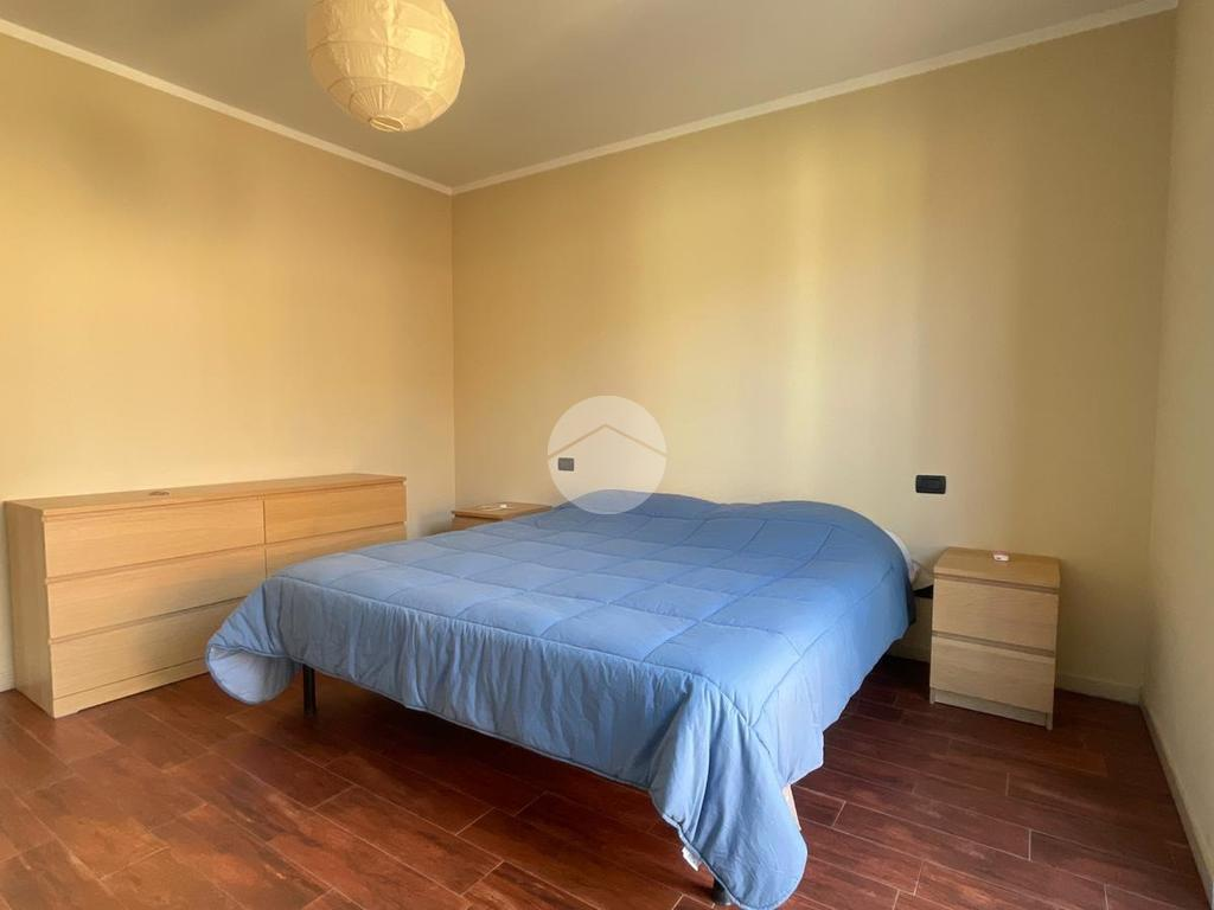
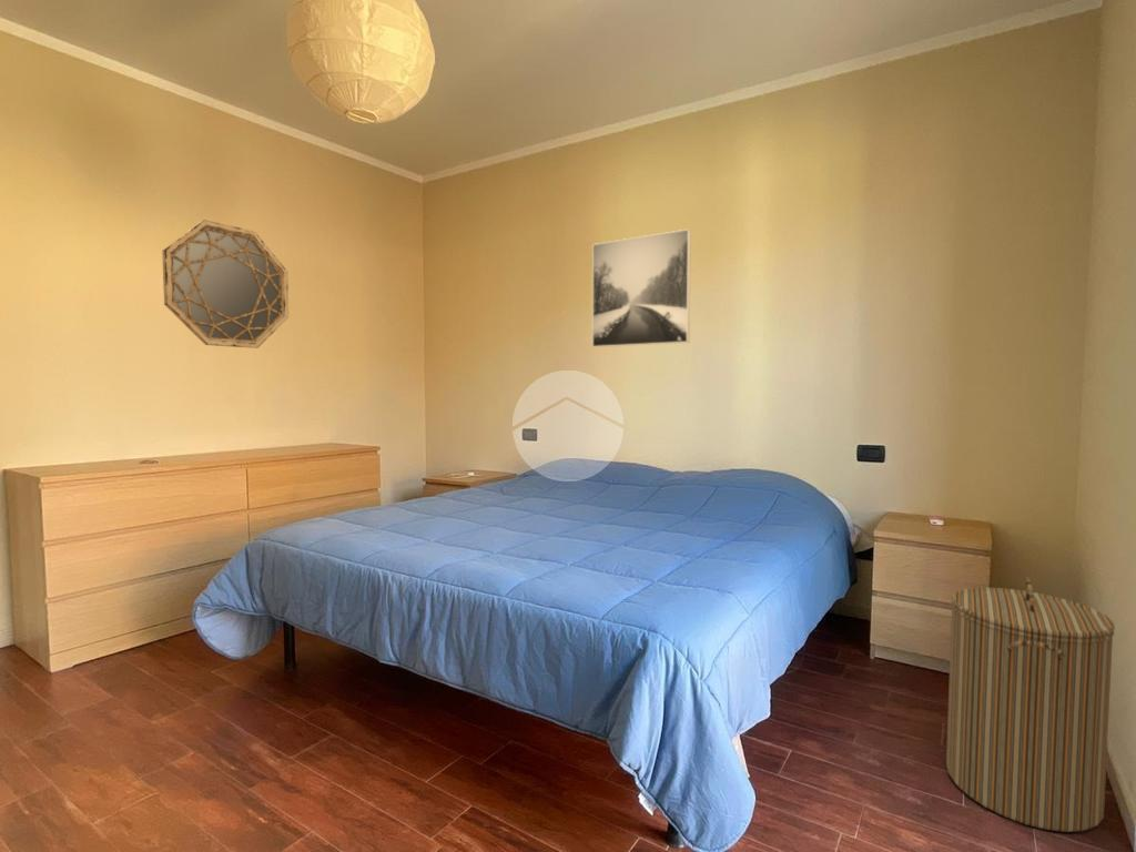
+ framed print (639, 291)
+ laundry hamper (1024, 684)
+ home mirror (230, 286)
